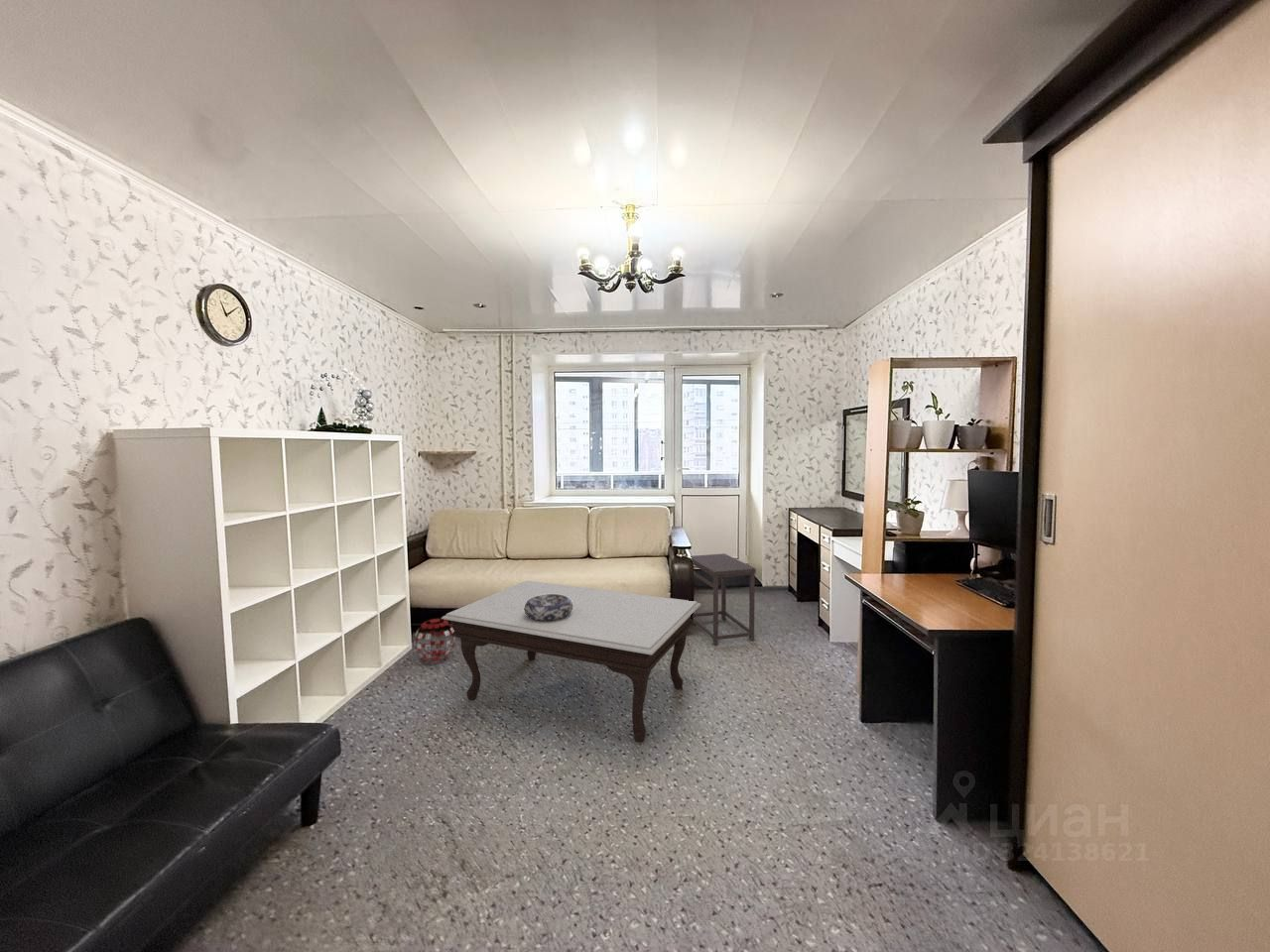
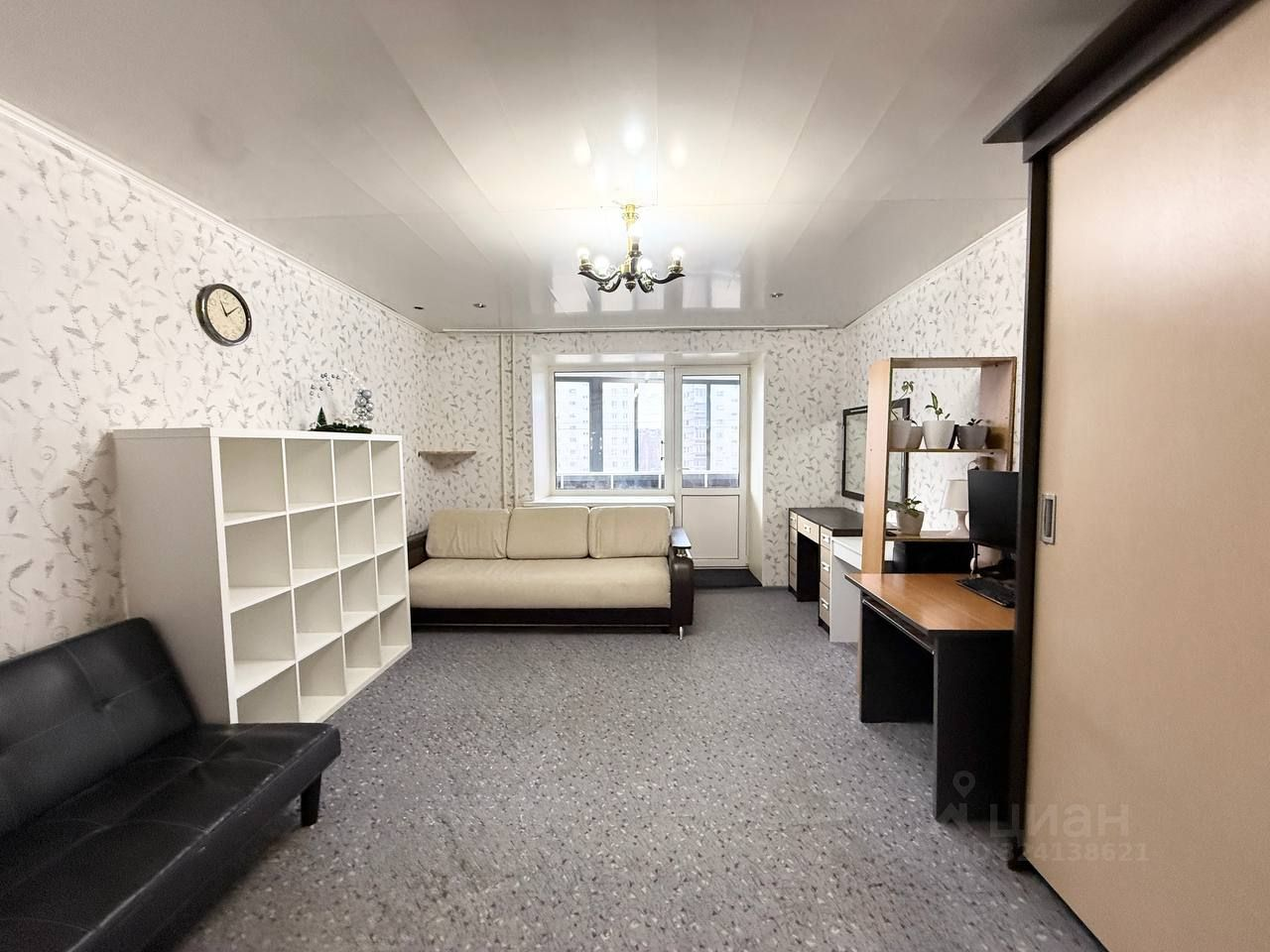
- decorative bowl (549, 607)
- decorative ball (435, 641)
- coffee table (575, 650)
- side table (721, 596)
